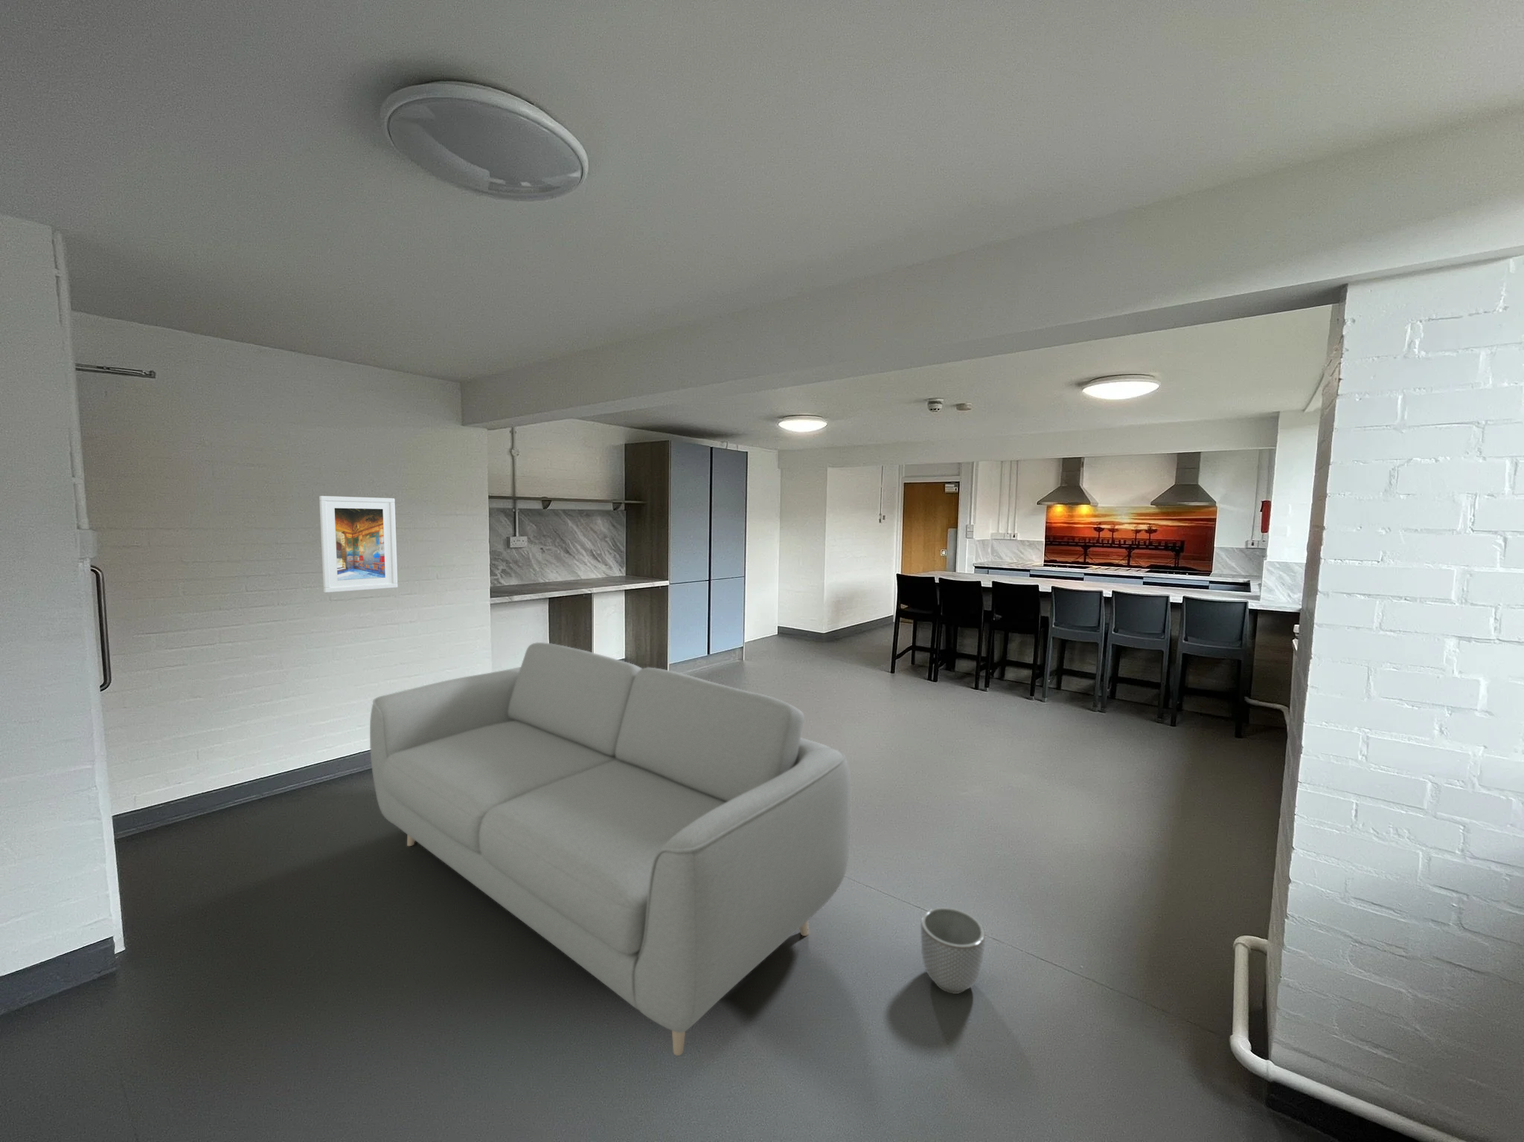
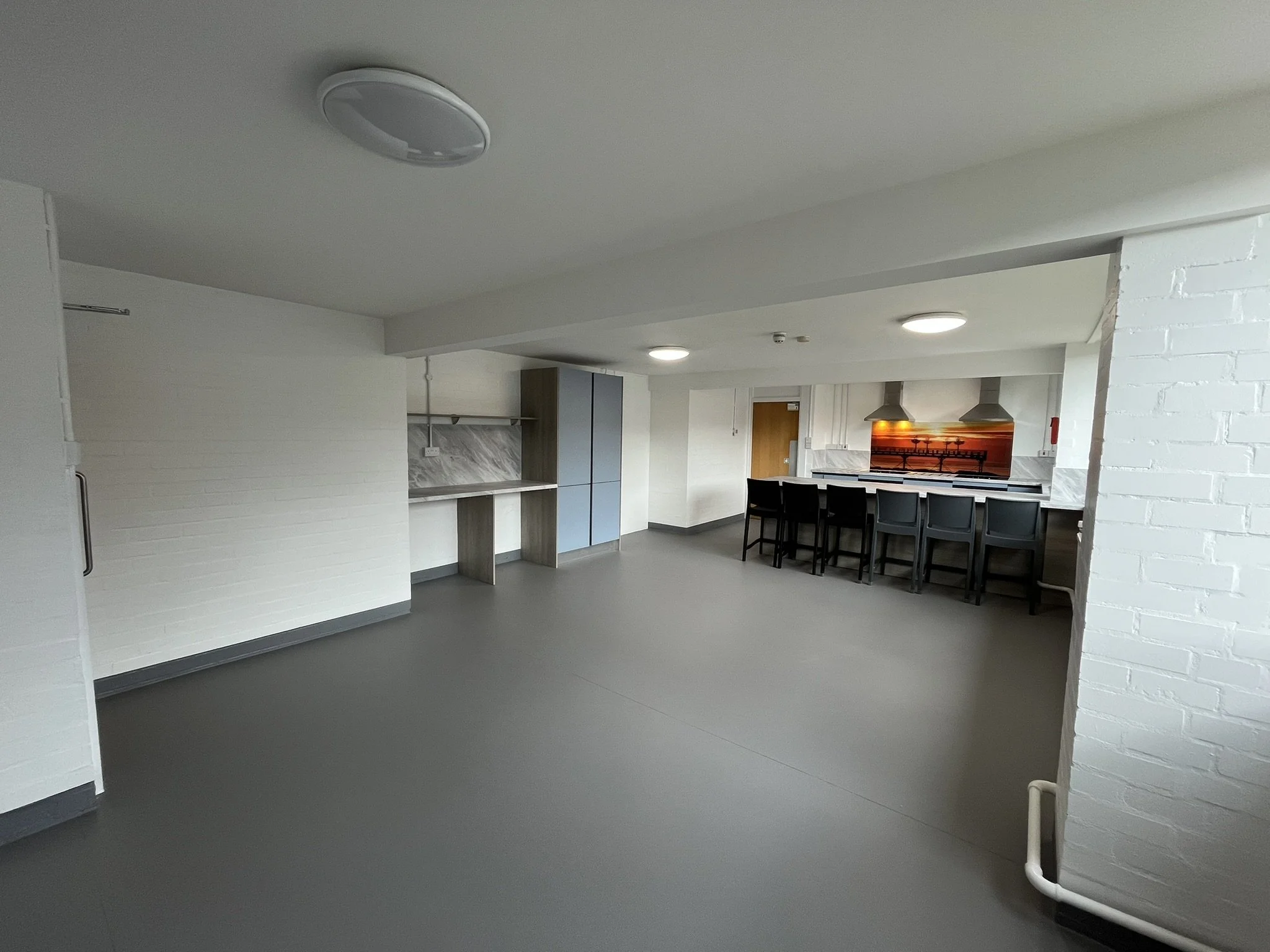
- planter (952, 954)
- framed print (360, 543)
- sofa (586, 781)
